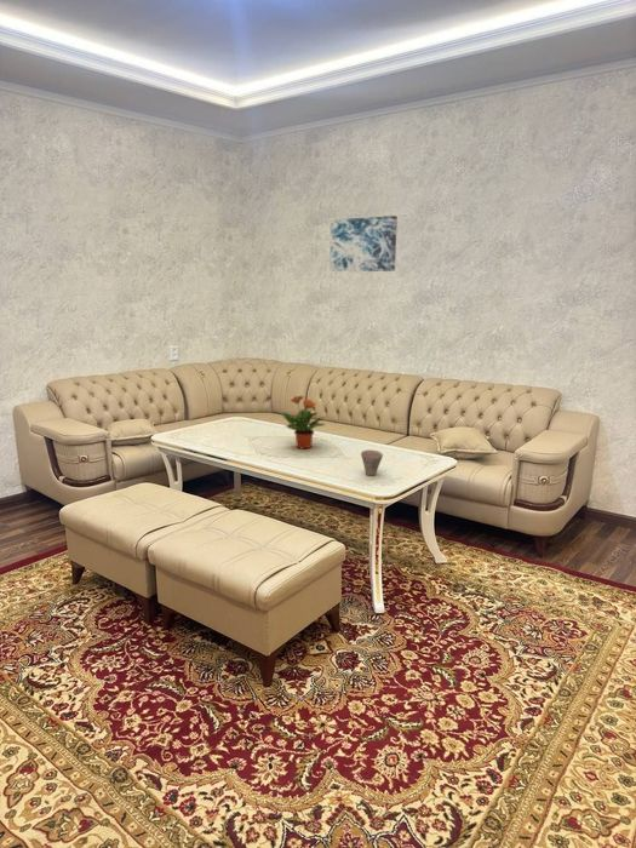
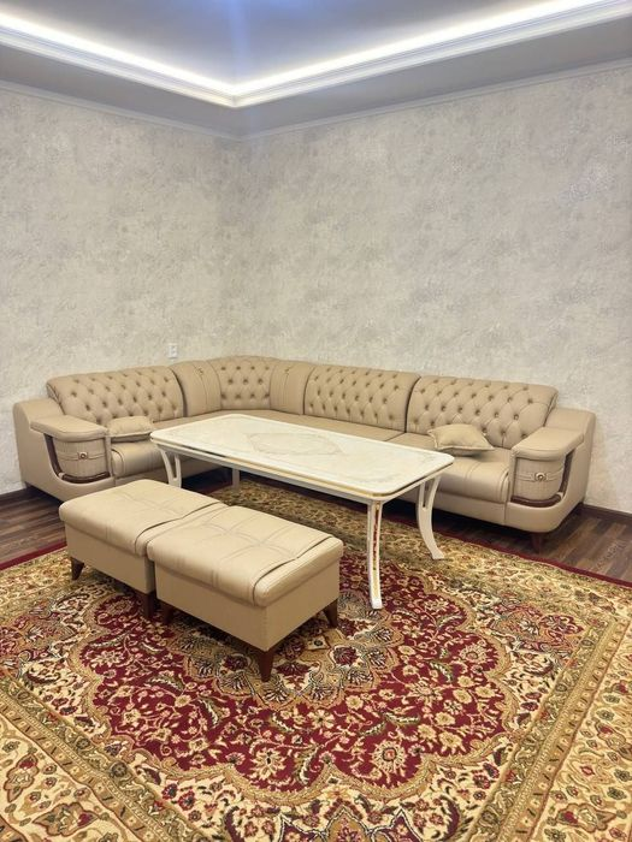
- wall art (361, 245)
- cup (371, 463)
- potted plant (303, 422)
